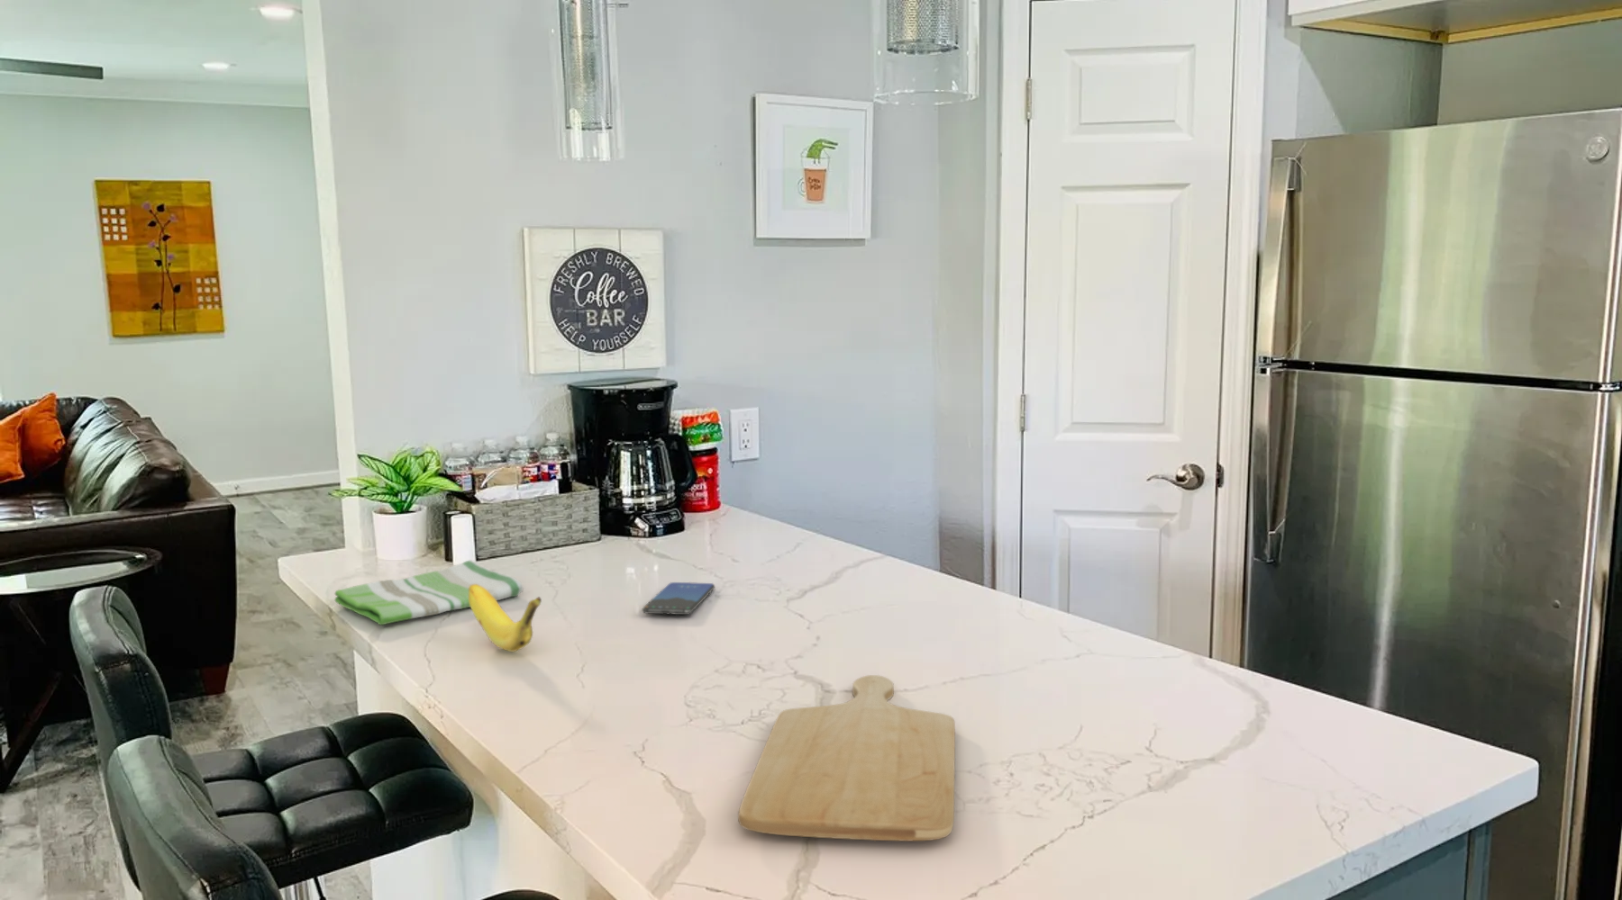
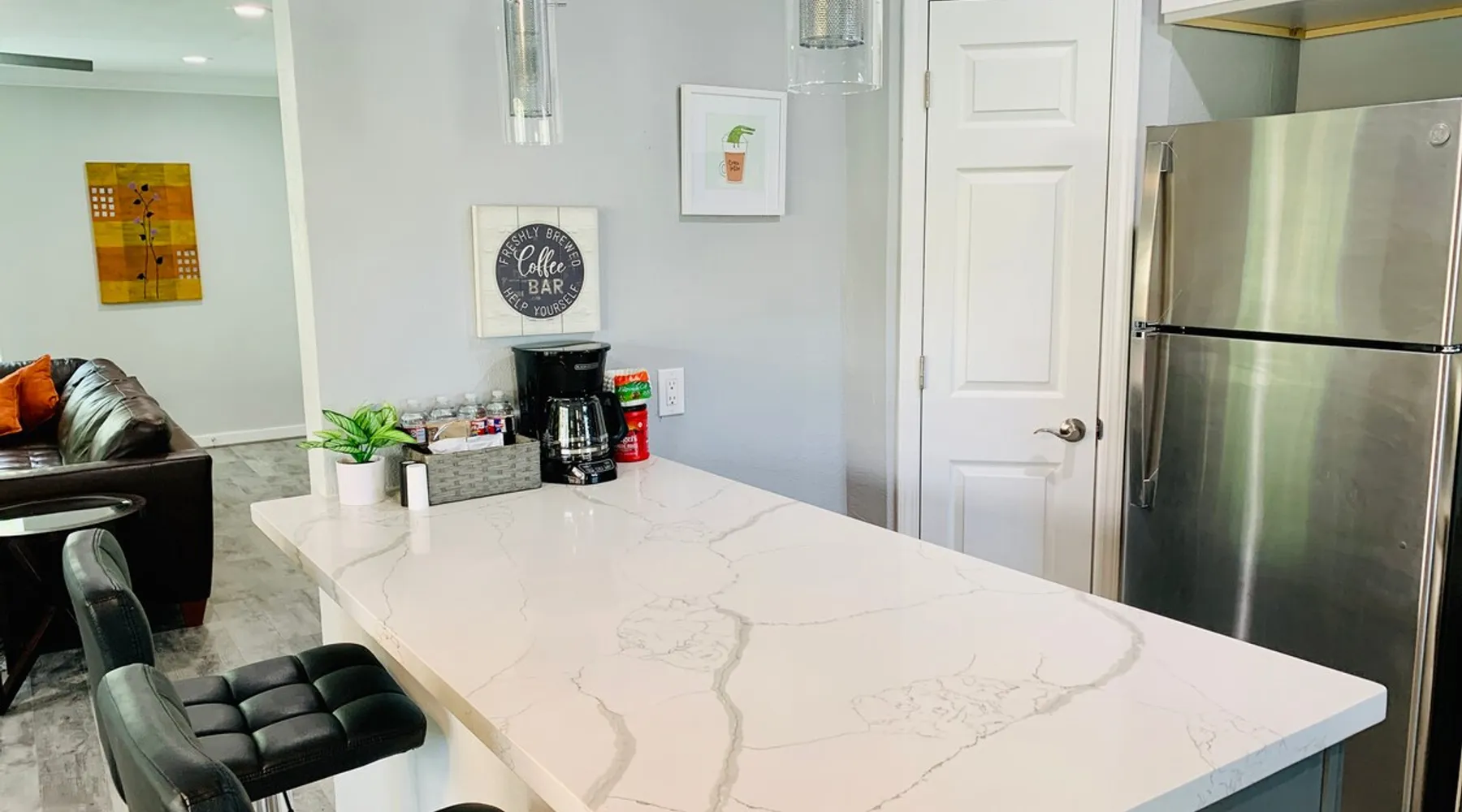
- banana (501, 616)
- dish towel (429, 590)
- smartphone (679, 597)
- chopping board (861, 745)
